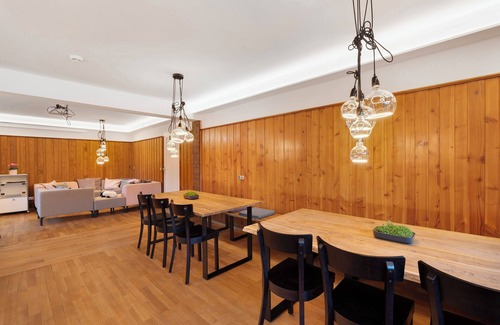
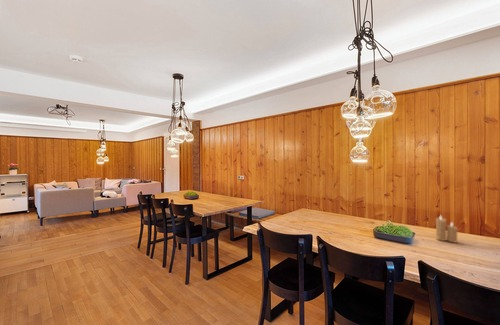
+ candle (447, 228)
